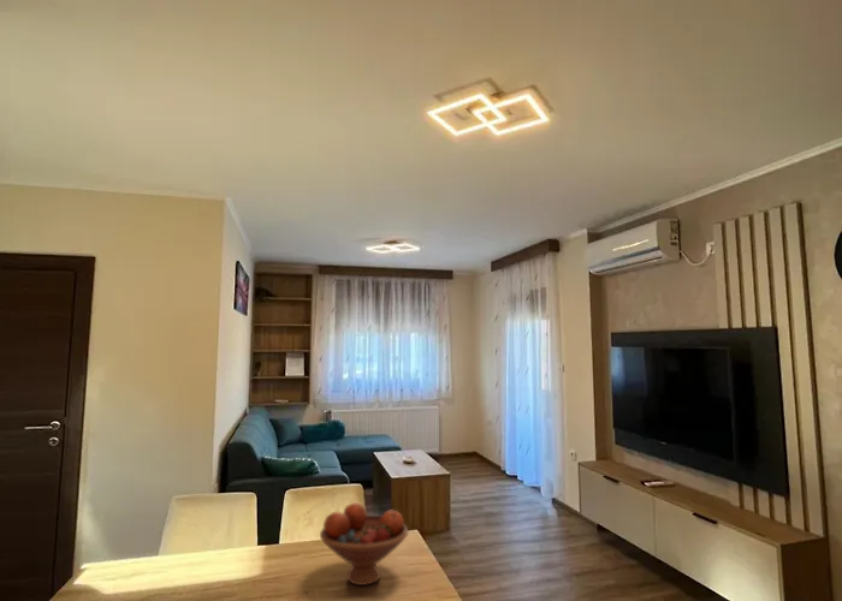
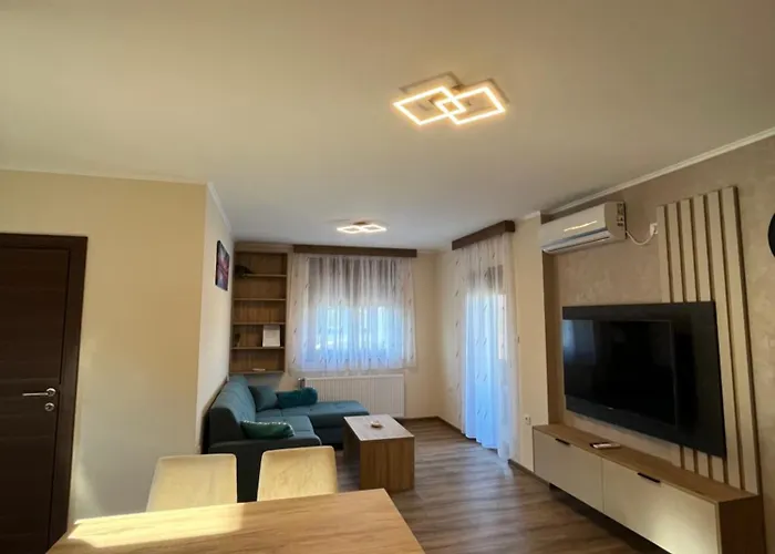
- fruit bowl (363, 545)
